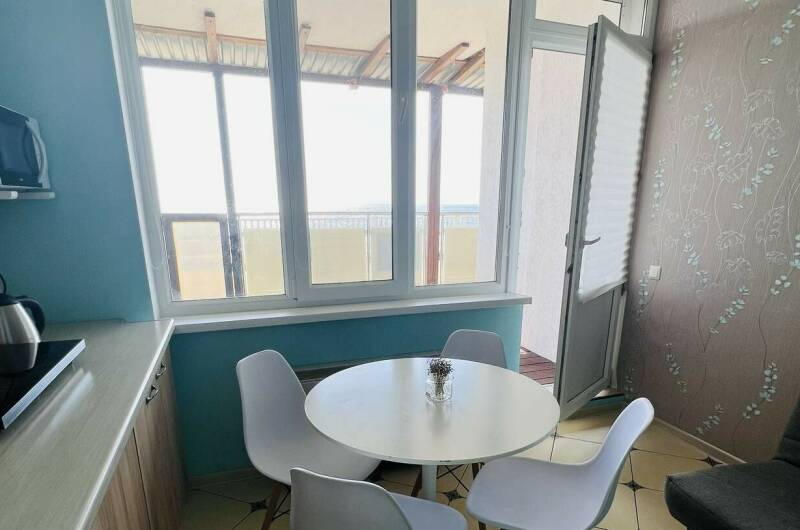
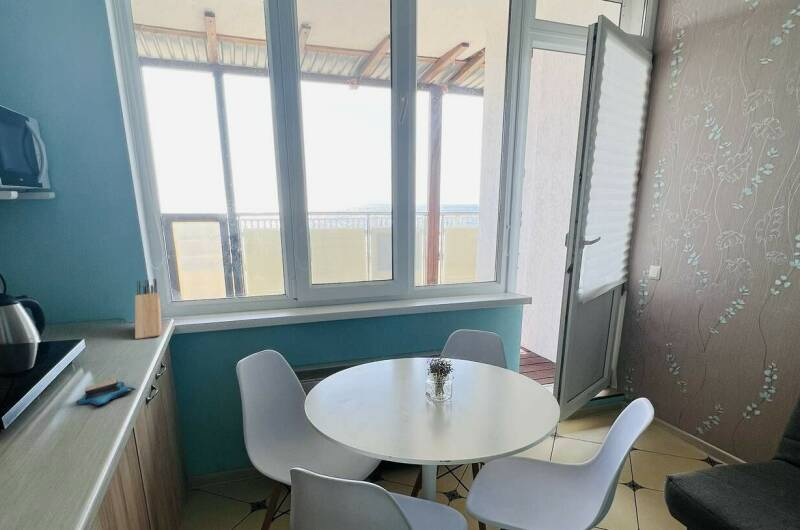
+ knife block (147, 306)
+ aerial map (106, 388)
